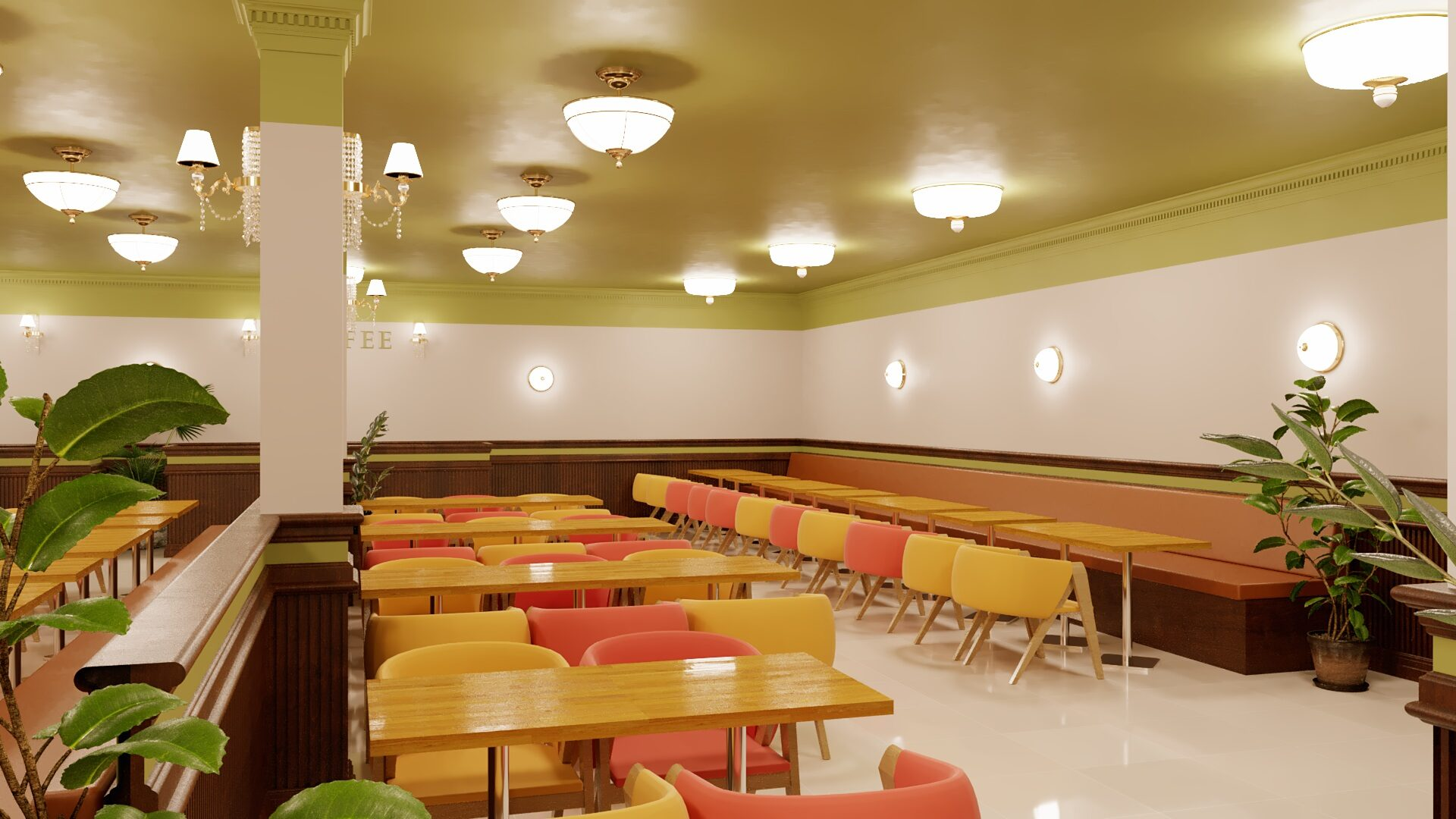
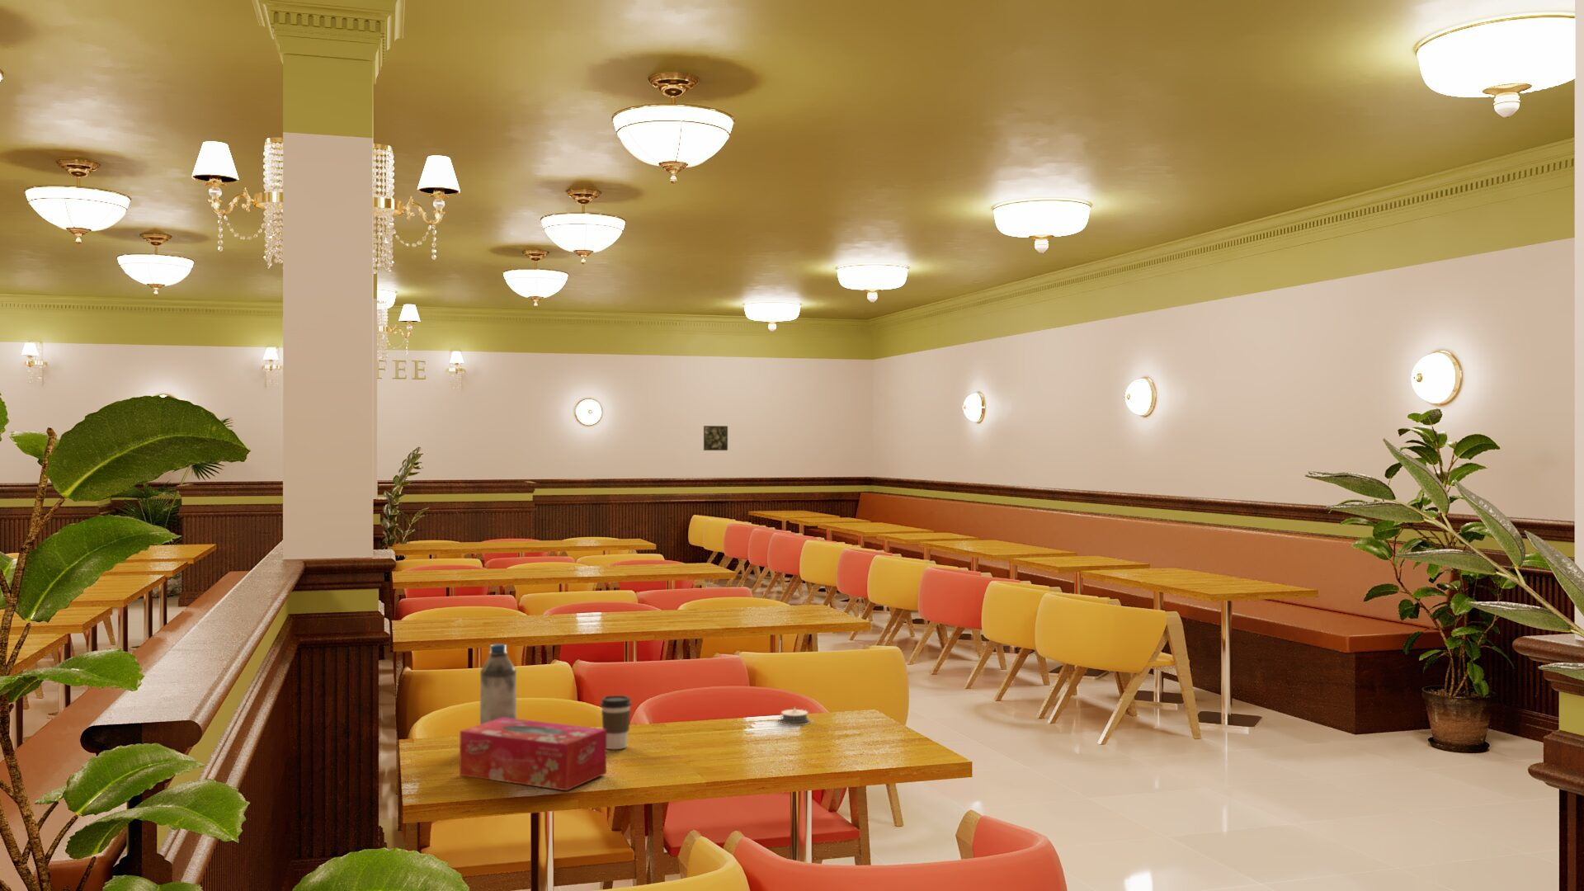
+ tissue box (533, 752)
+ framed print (715, 438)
+ coffee cup (616, 722)
+ water bottle (497, 695)
+ architectural model (794, 714)
